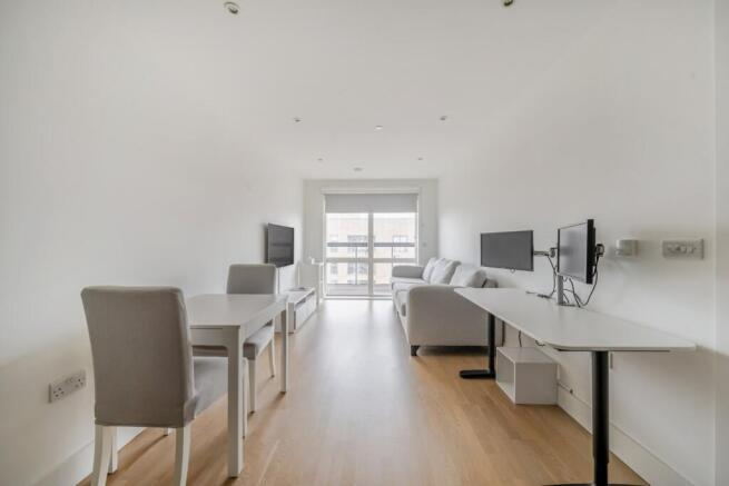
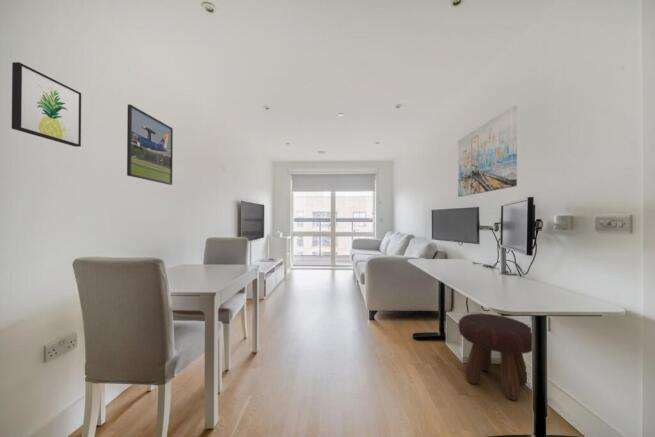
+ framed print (152, 149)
+ wall art (50, 109)
+ footstool (497, 351)
+ wall art (482, 159)
